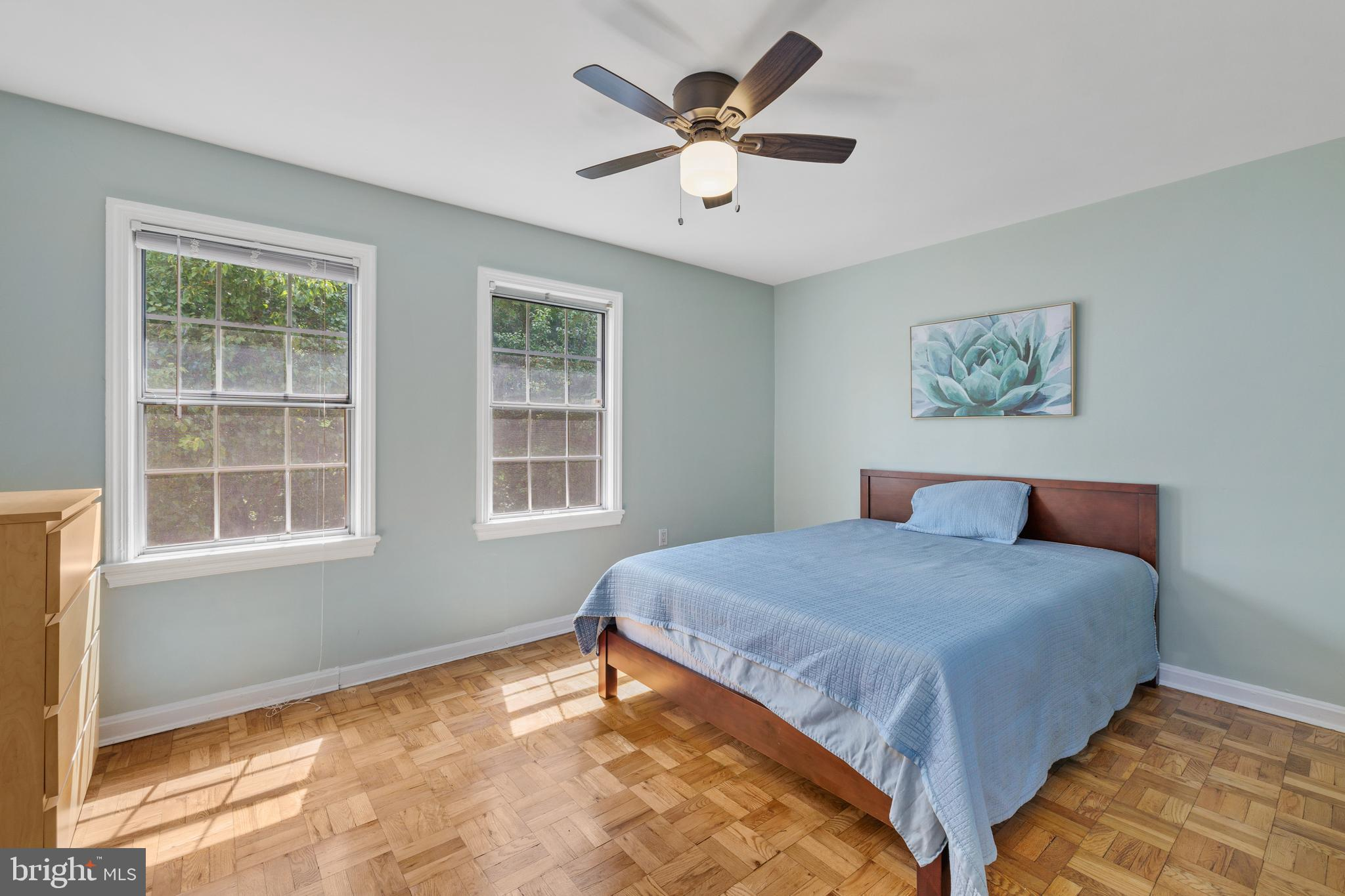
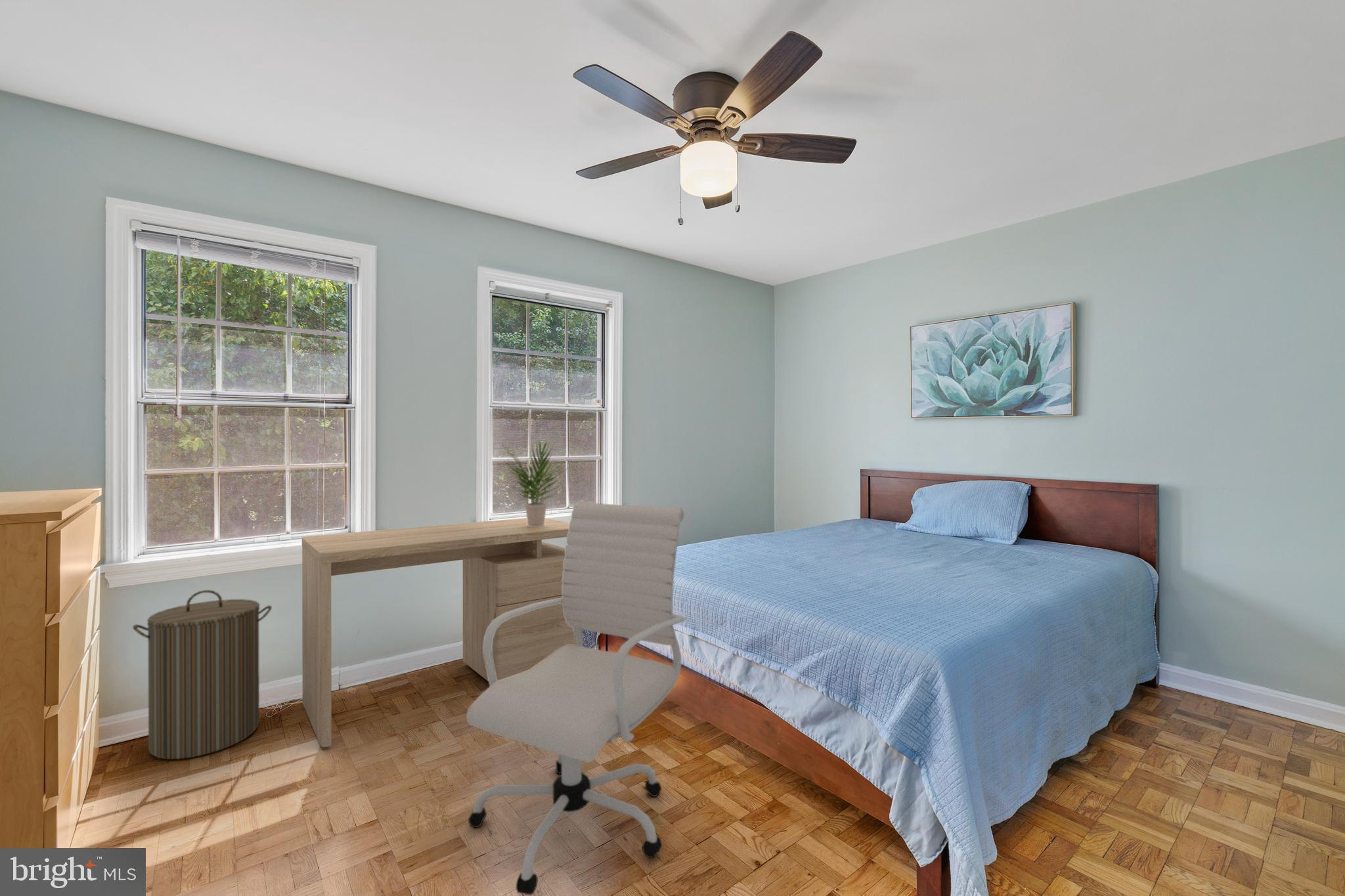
+ desk (463, 608)
+ laundry hamper (206, 663)
+ office chair (577, 668)
+ potted plant (535, 482)
